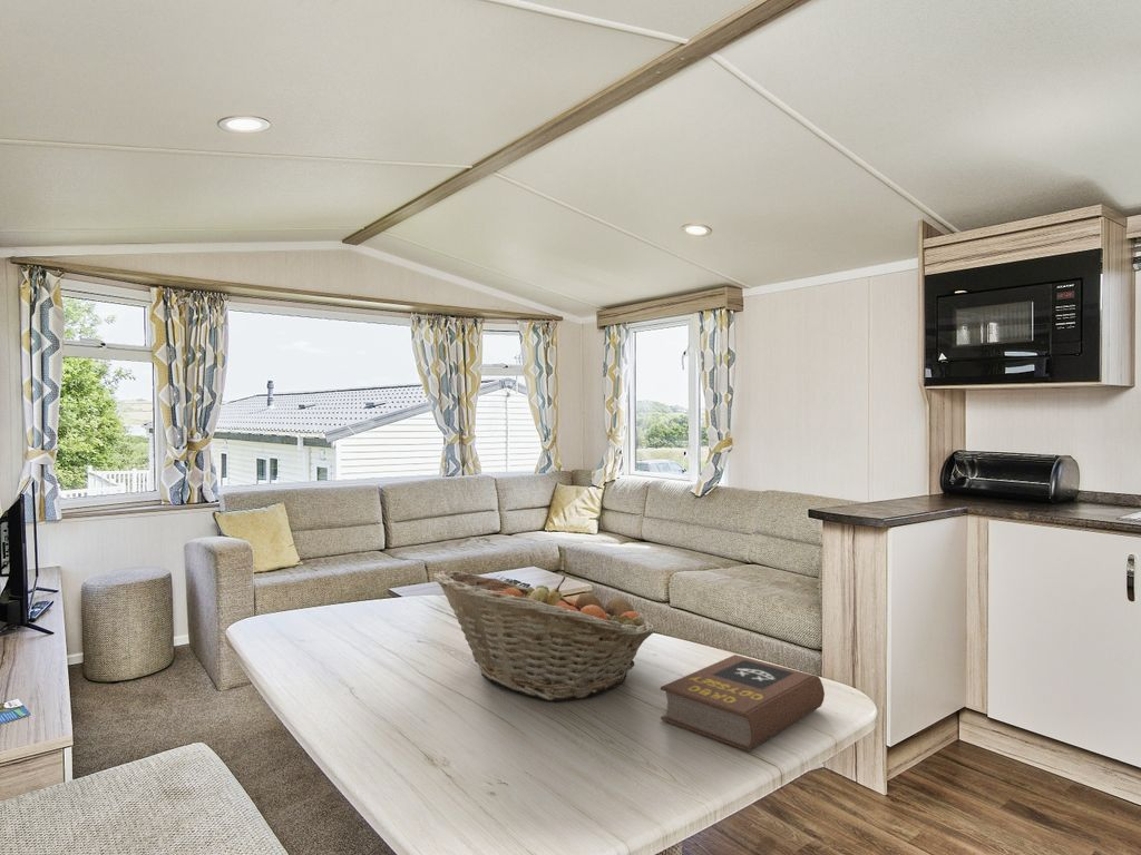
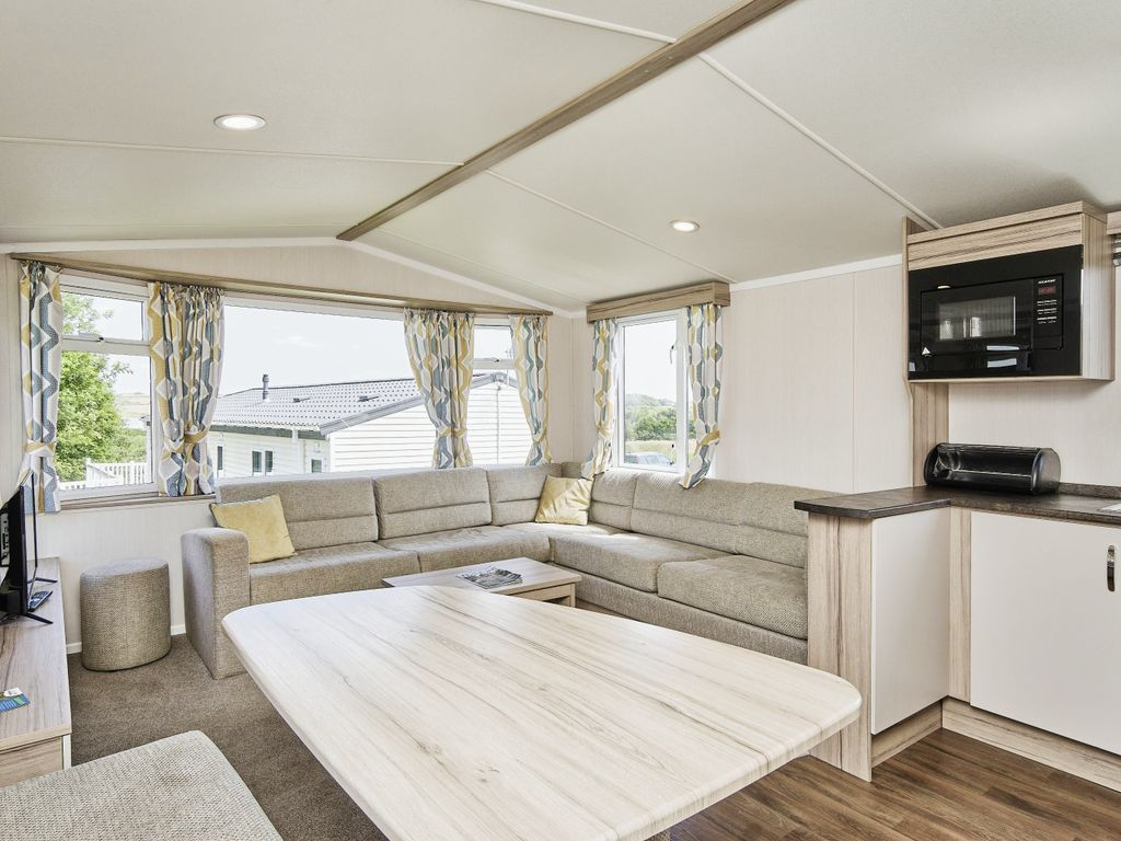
- fruit basket (540, 620)
- book (747, 696)
